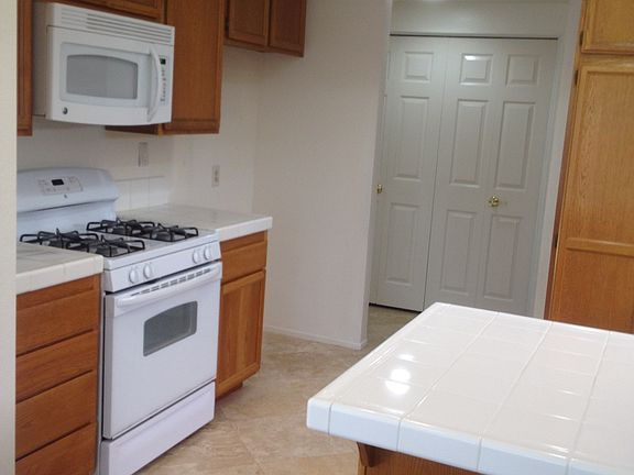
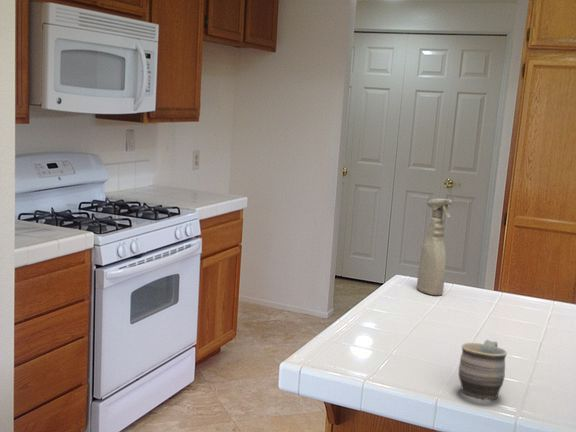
+ spray bottle (434, 245)
+ mug (482, 368)
